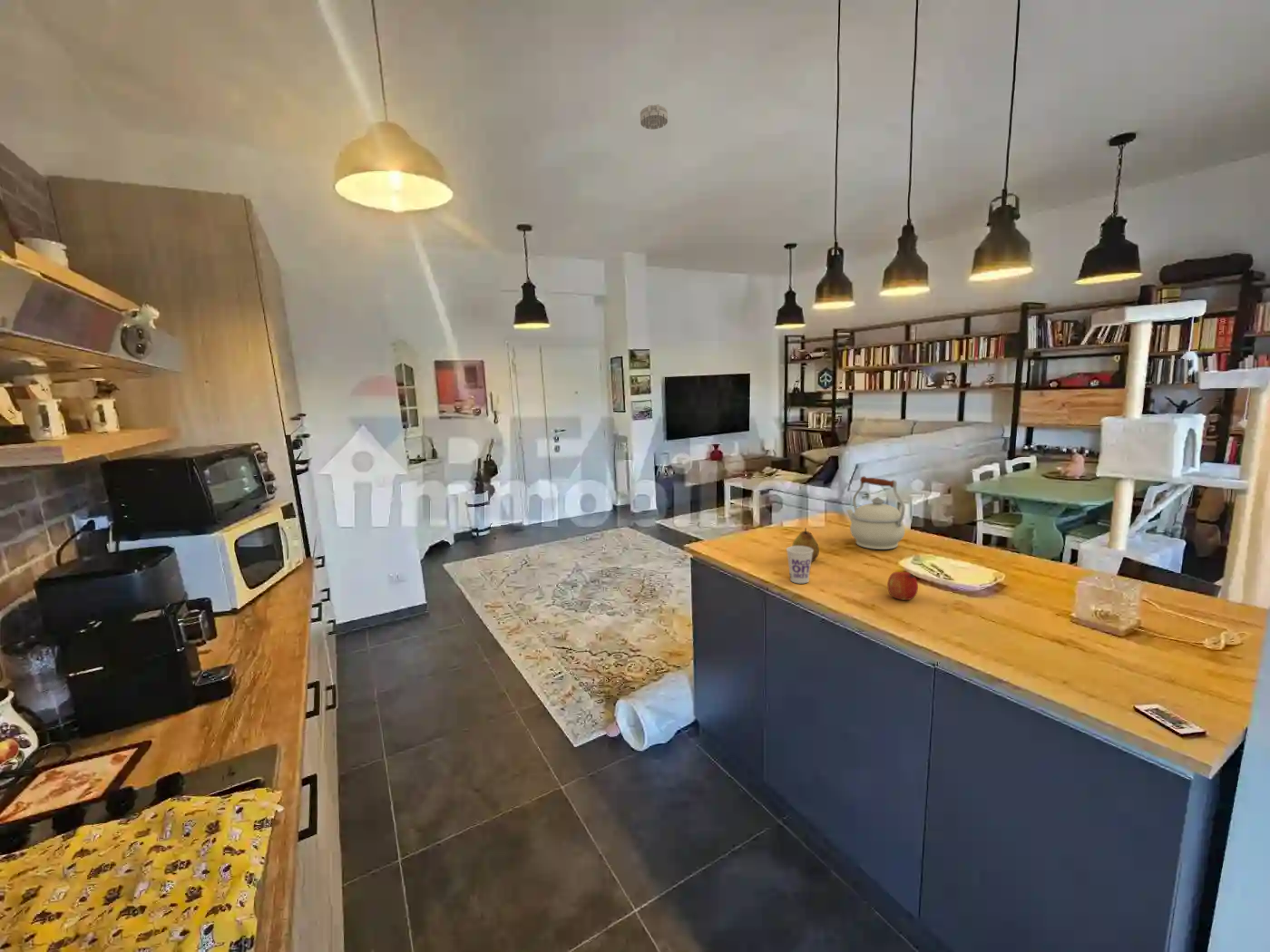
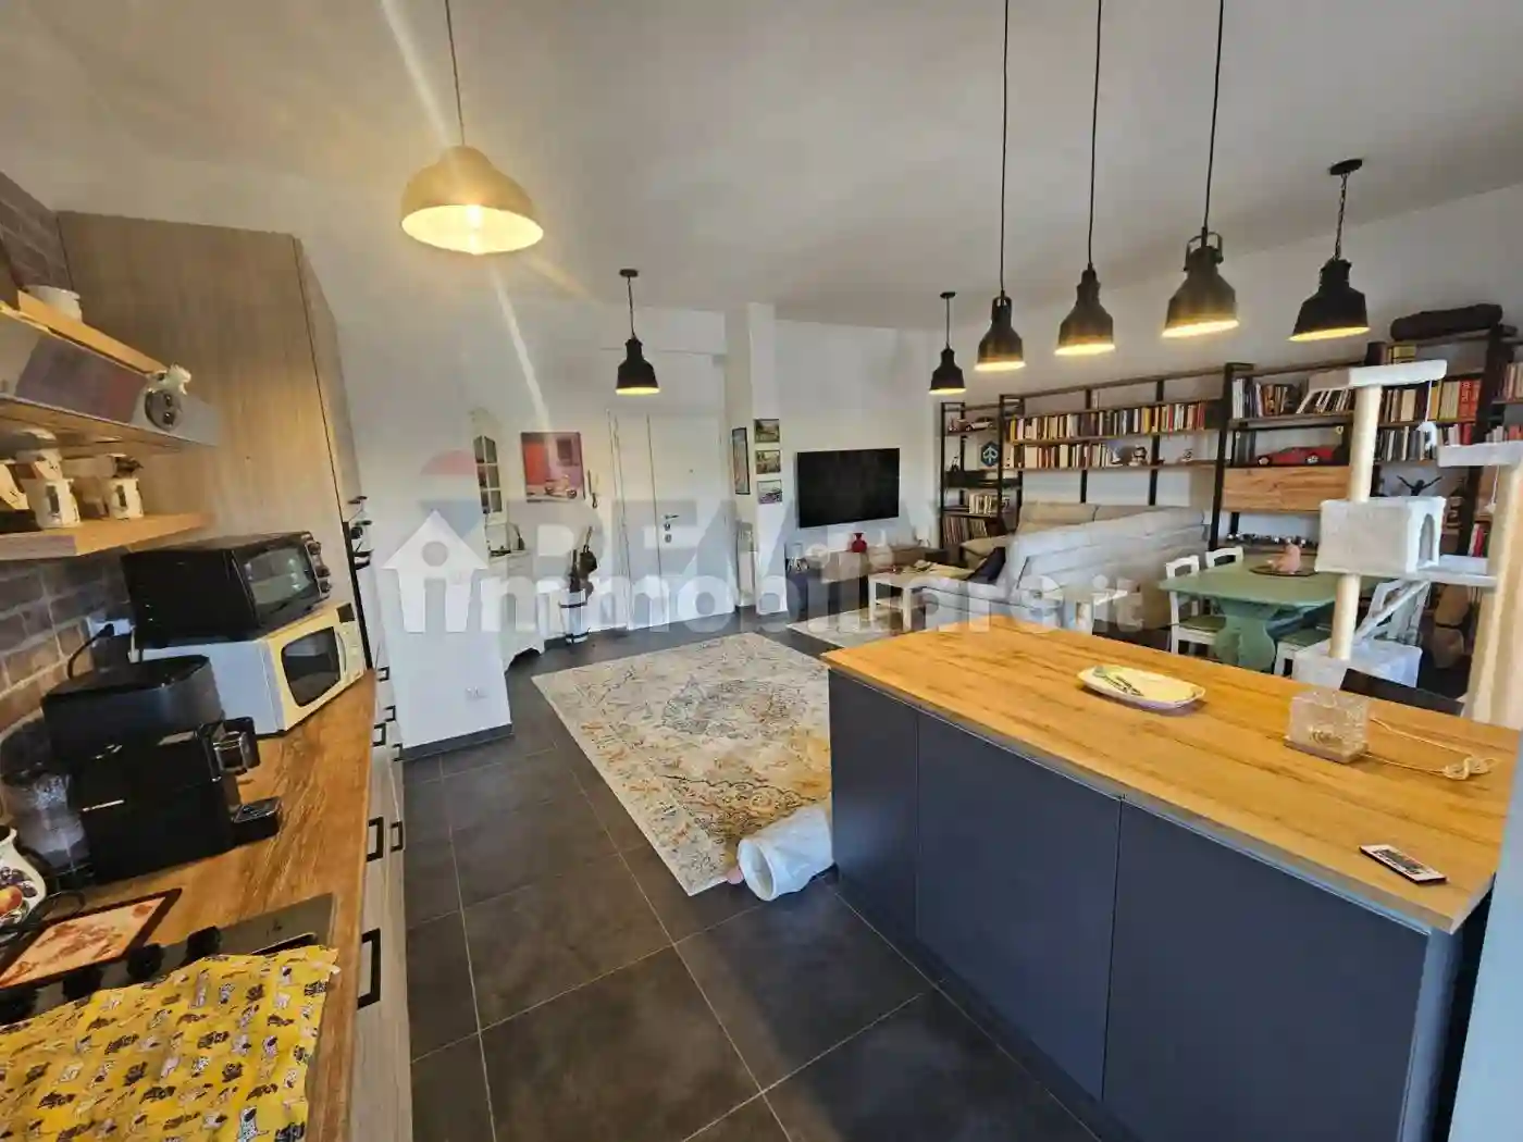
- smoke detector (653, 116)
- fruit (805, 543)
- kettle (874, 510)
- cup (799, 565)
- fruit (902, 584)
